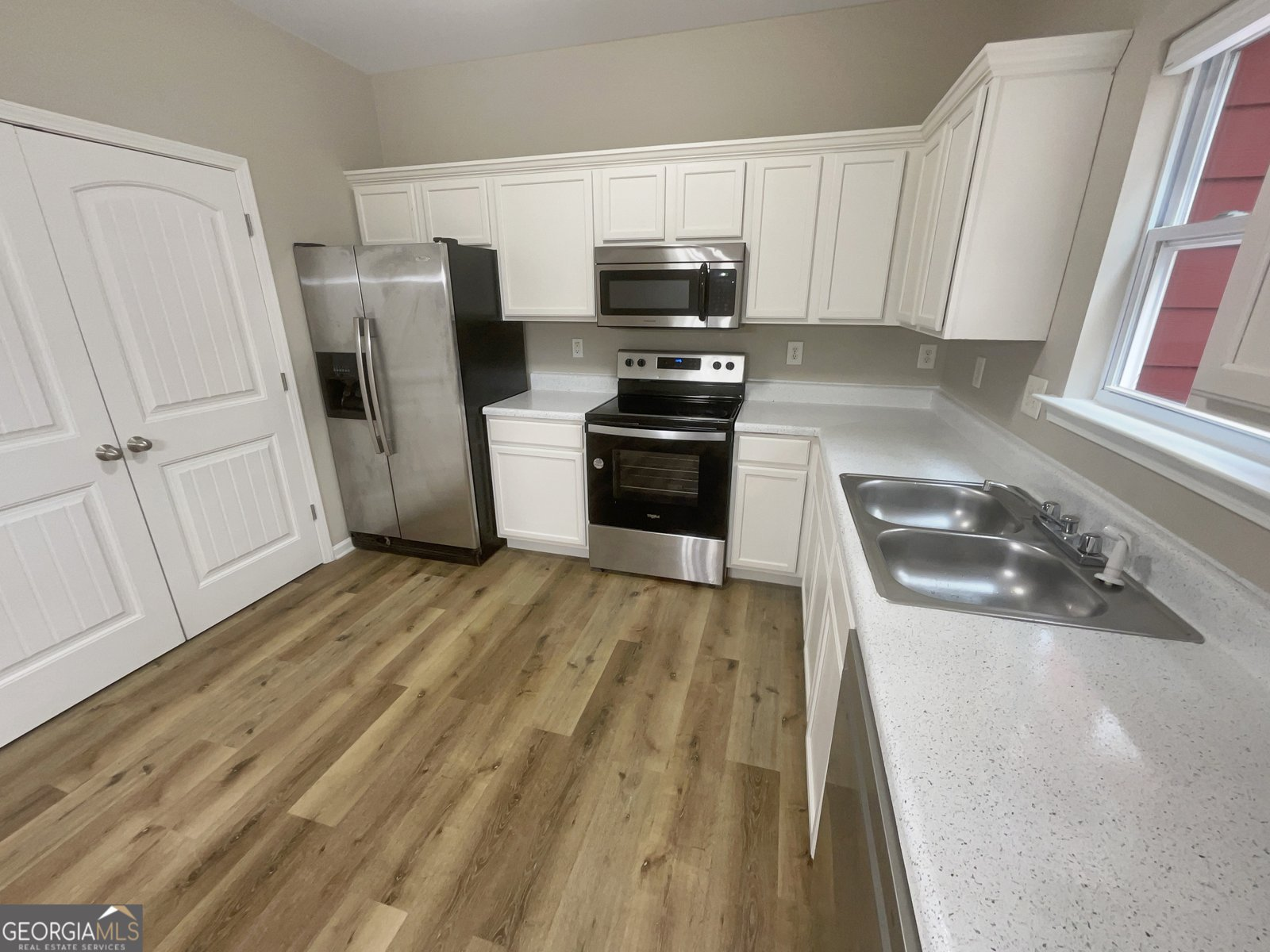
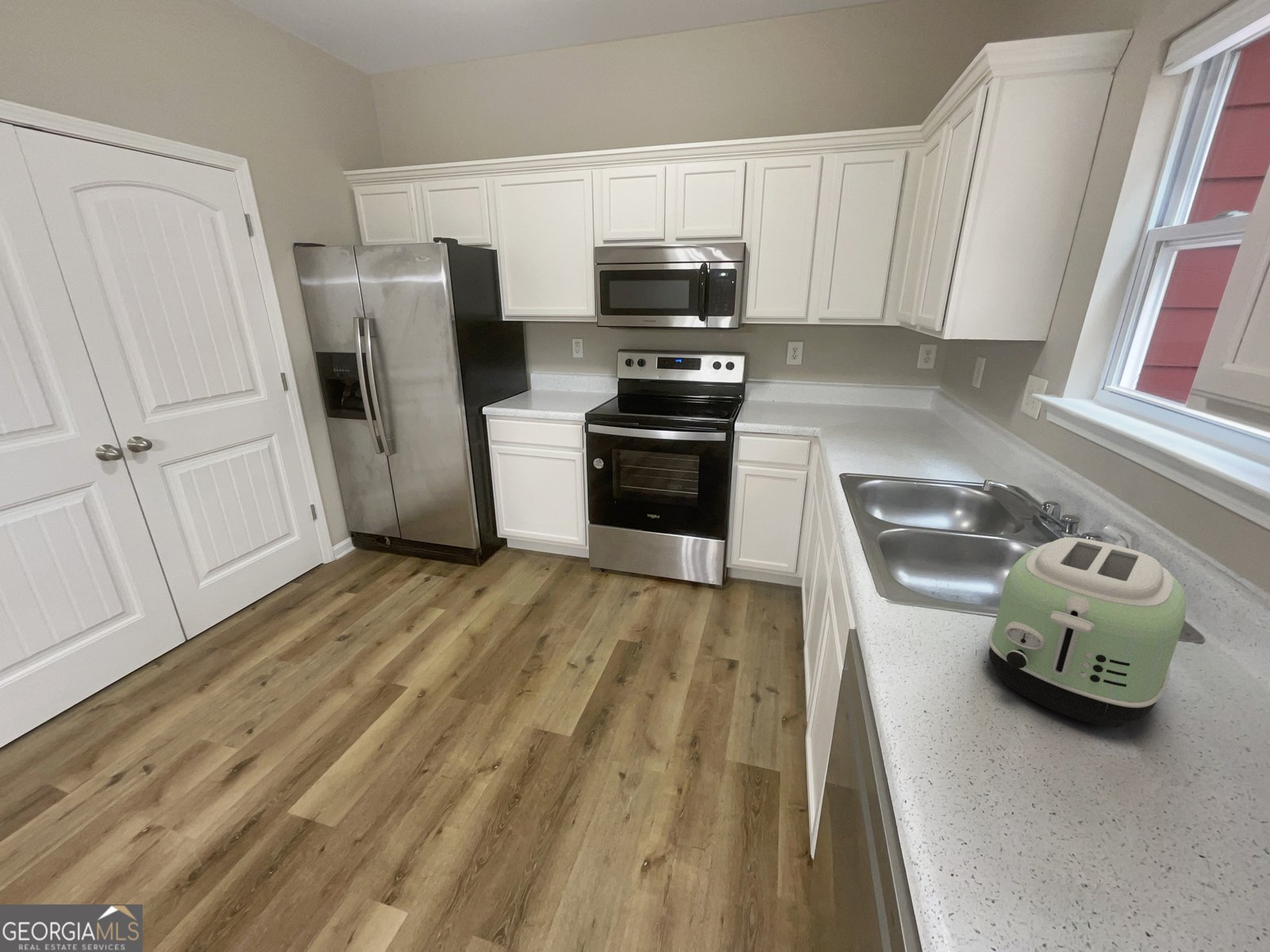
+ toaster (1081, 623)
